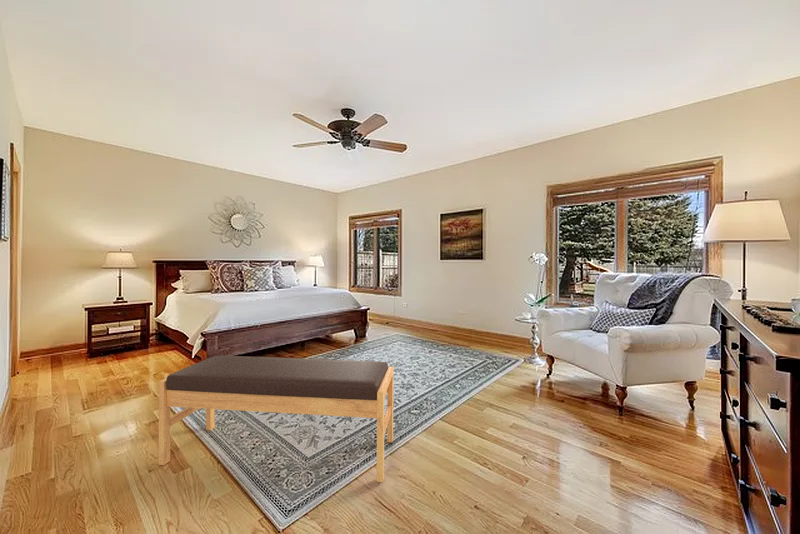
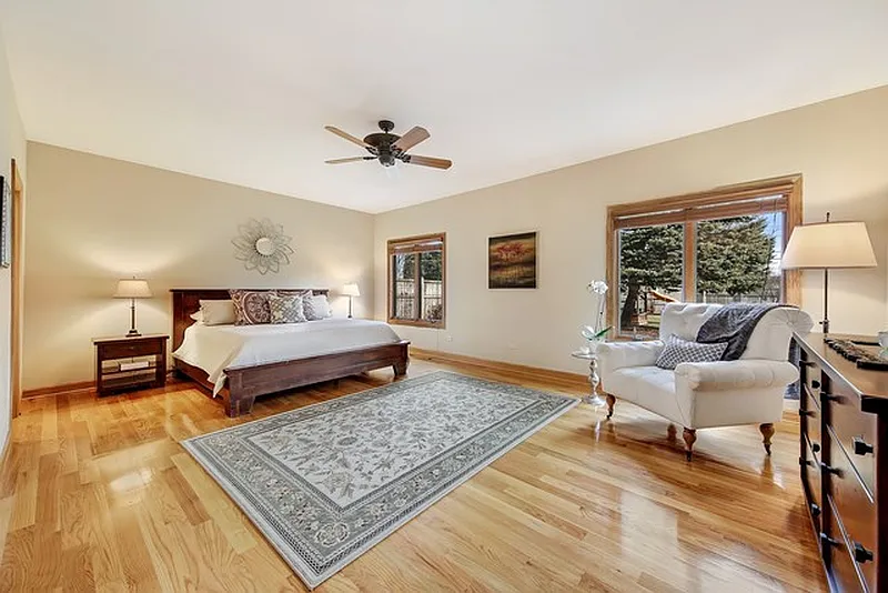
- bench (284, 409)
